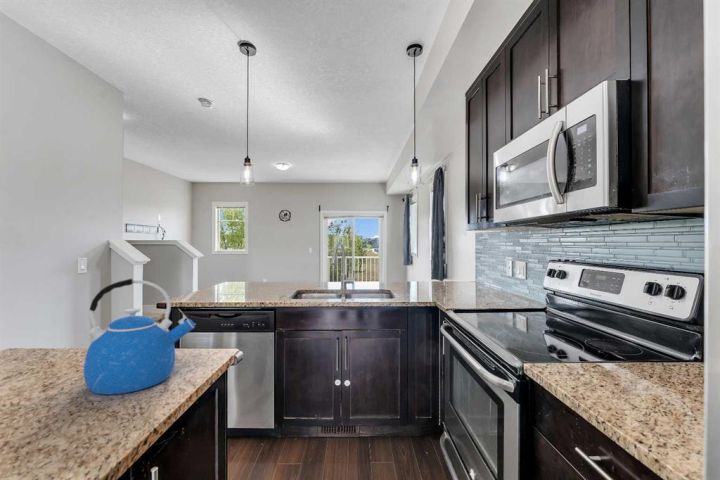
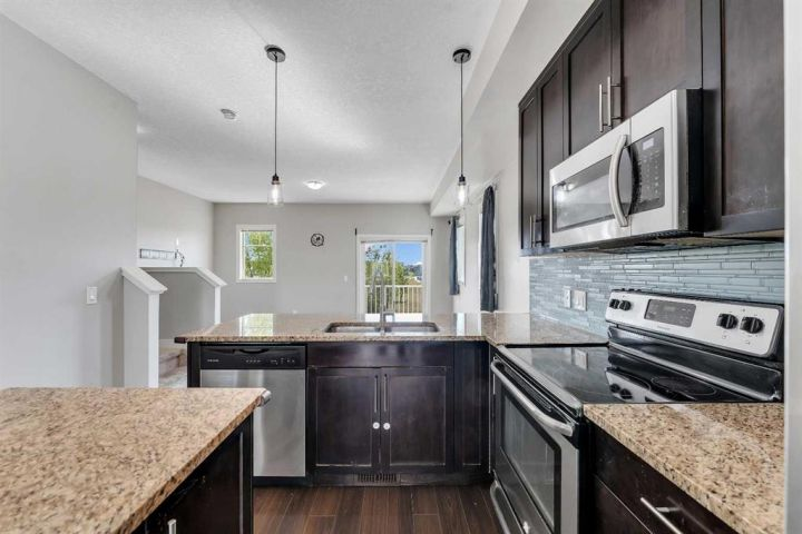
- kettle (143, 328)
